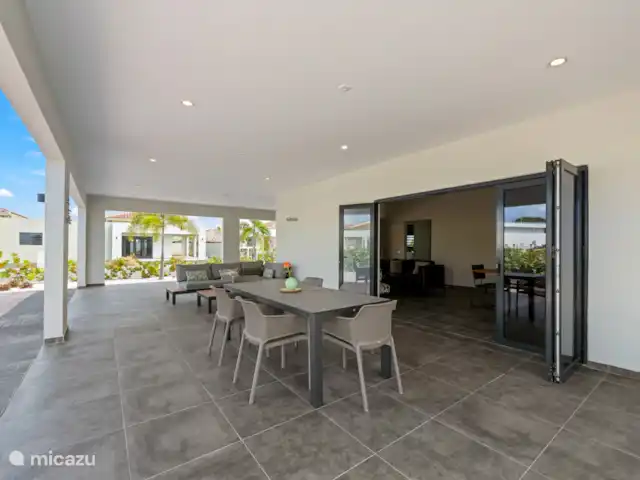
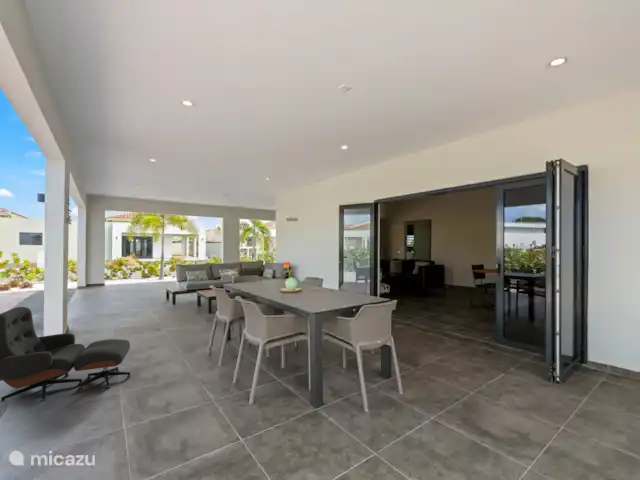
+ lounge chair (67, 346)
